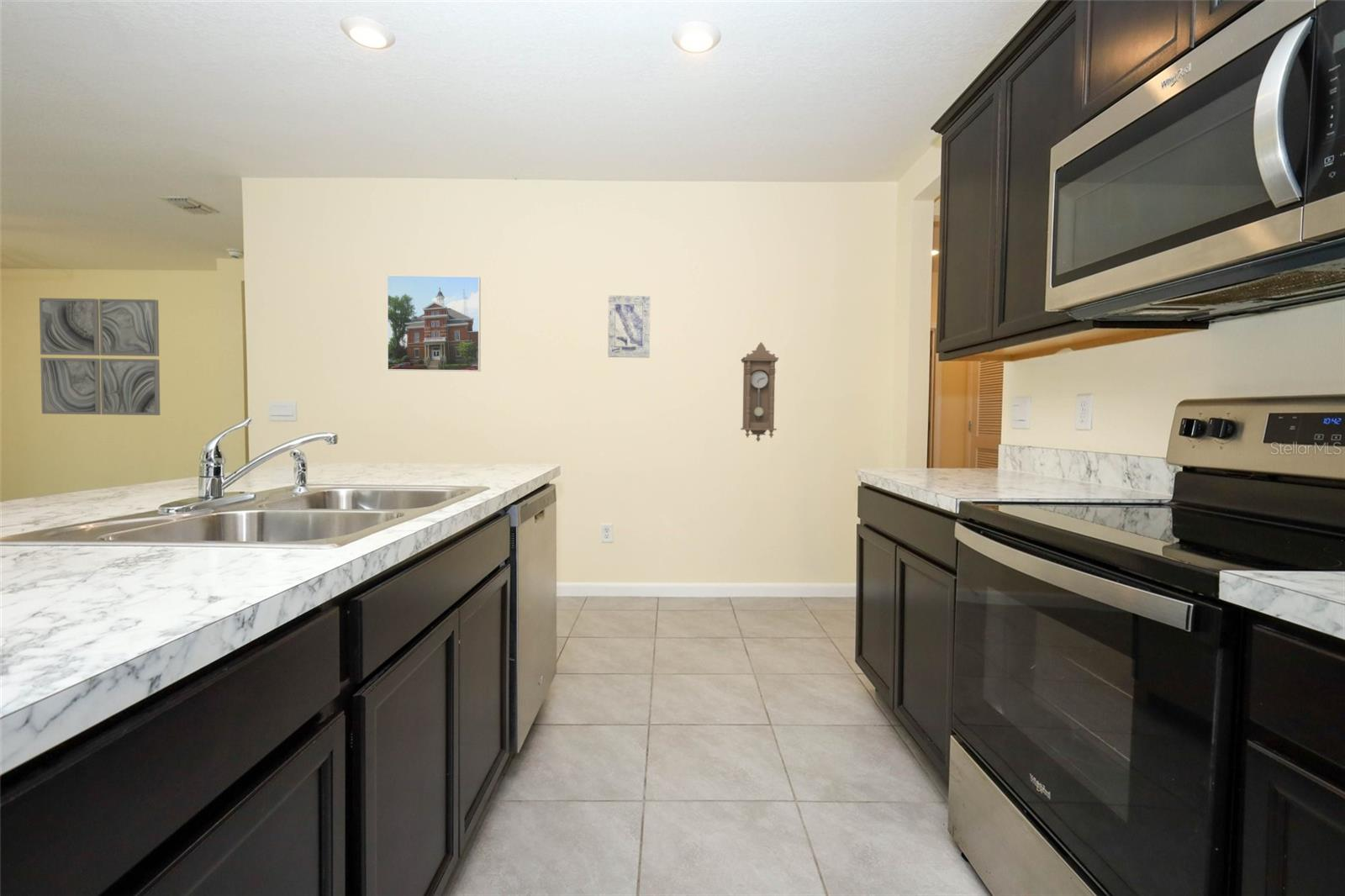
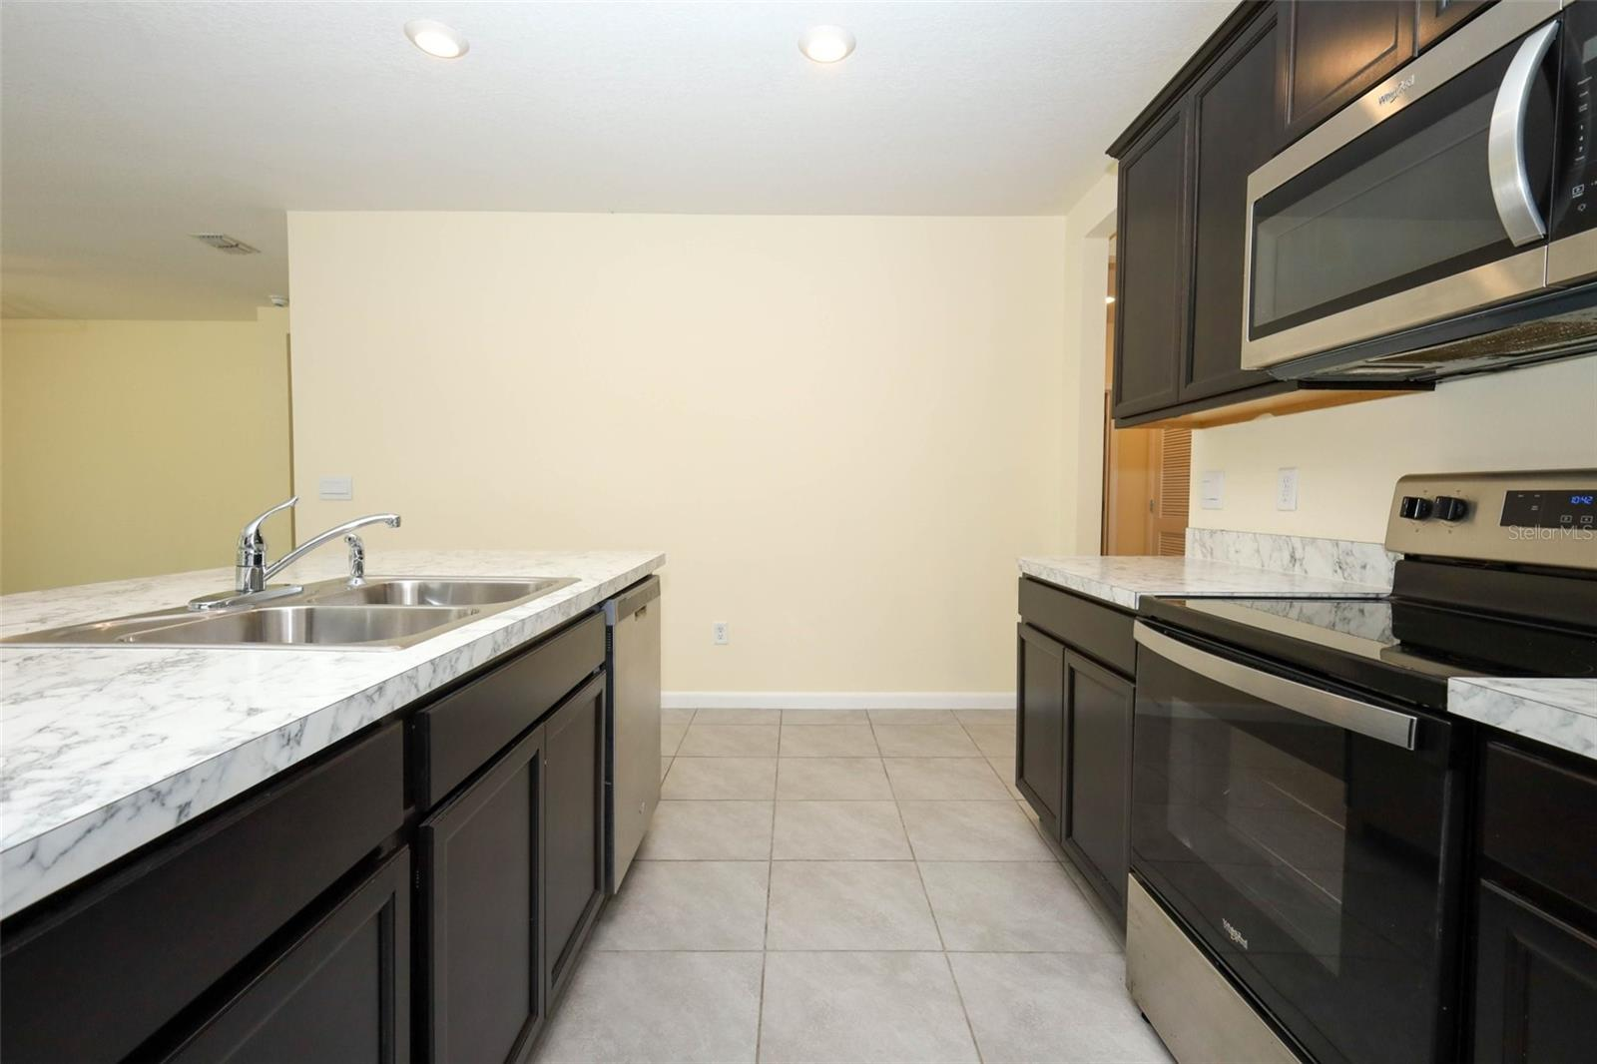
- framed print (434, 324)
- wall art (629, 326)
- pendulum clock (758, 393)
- wall art (100, 355)
